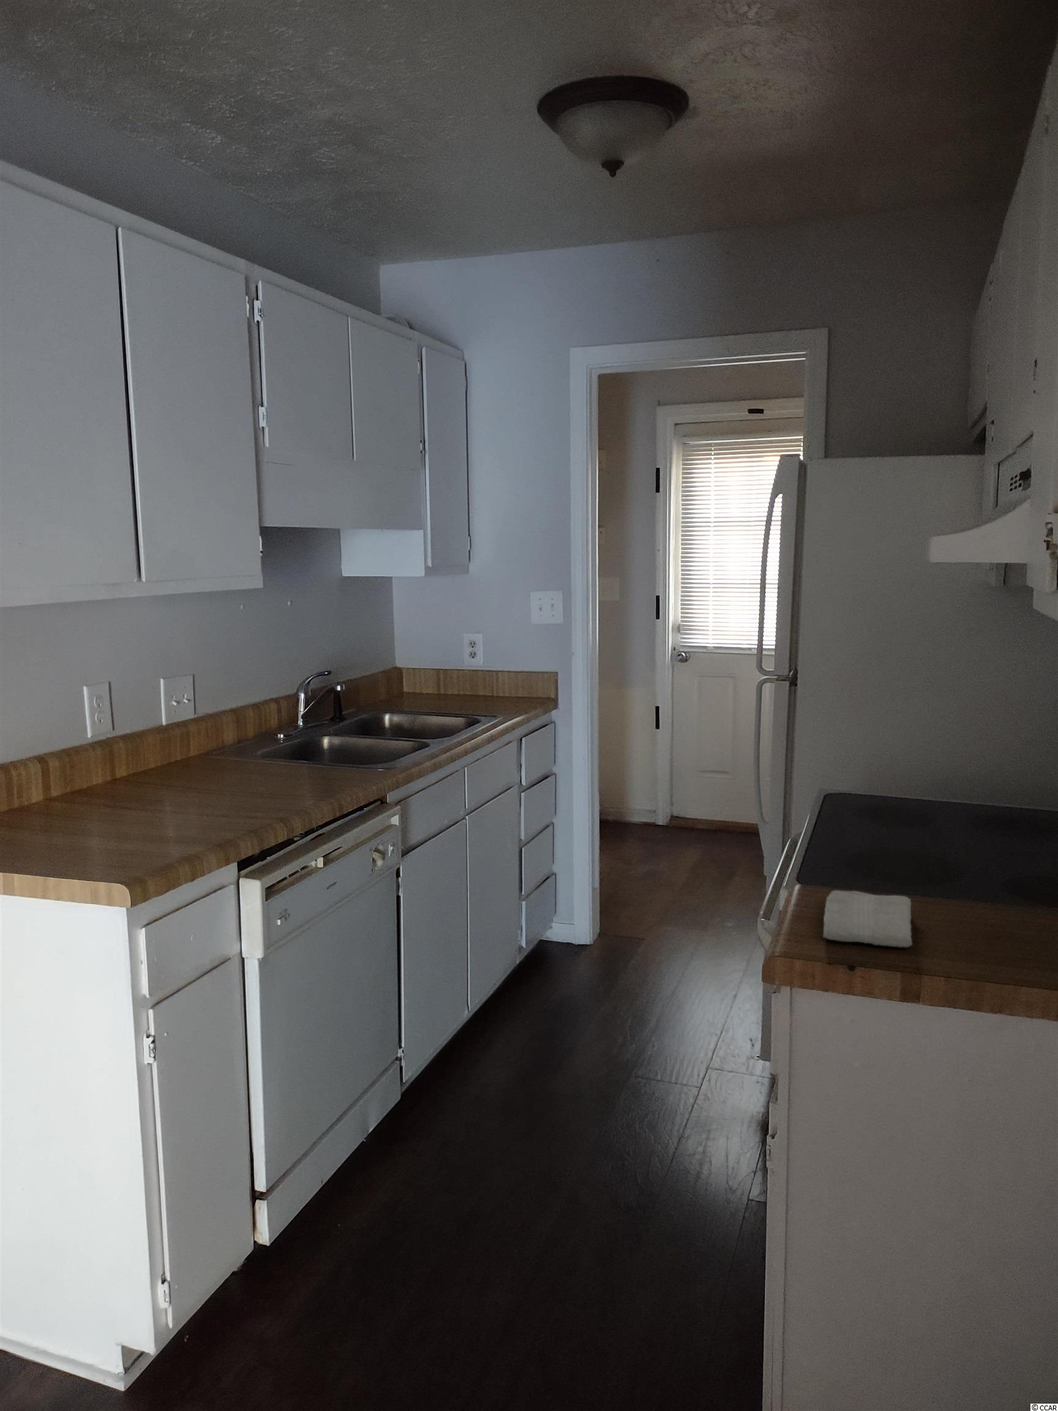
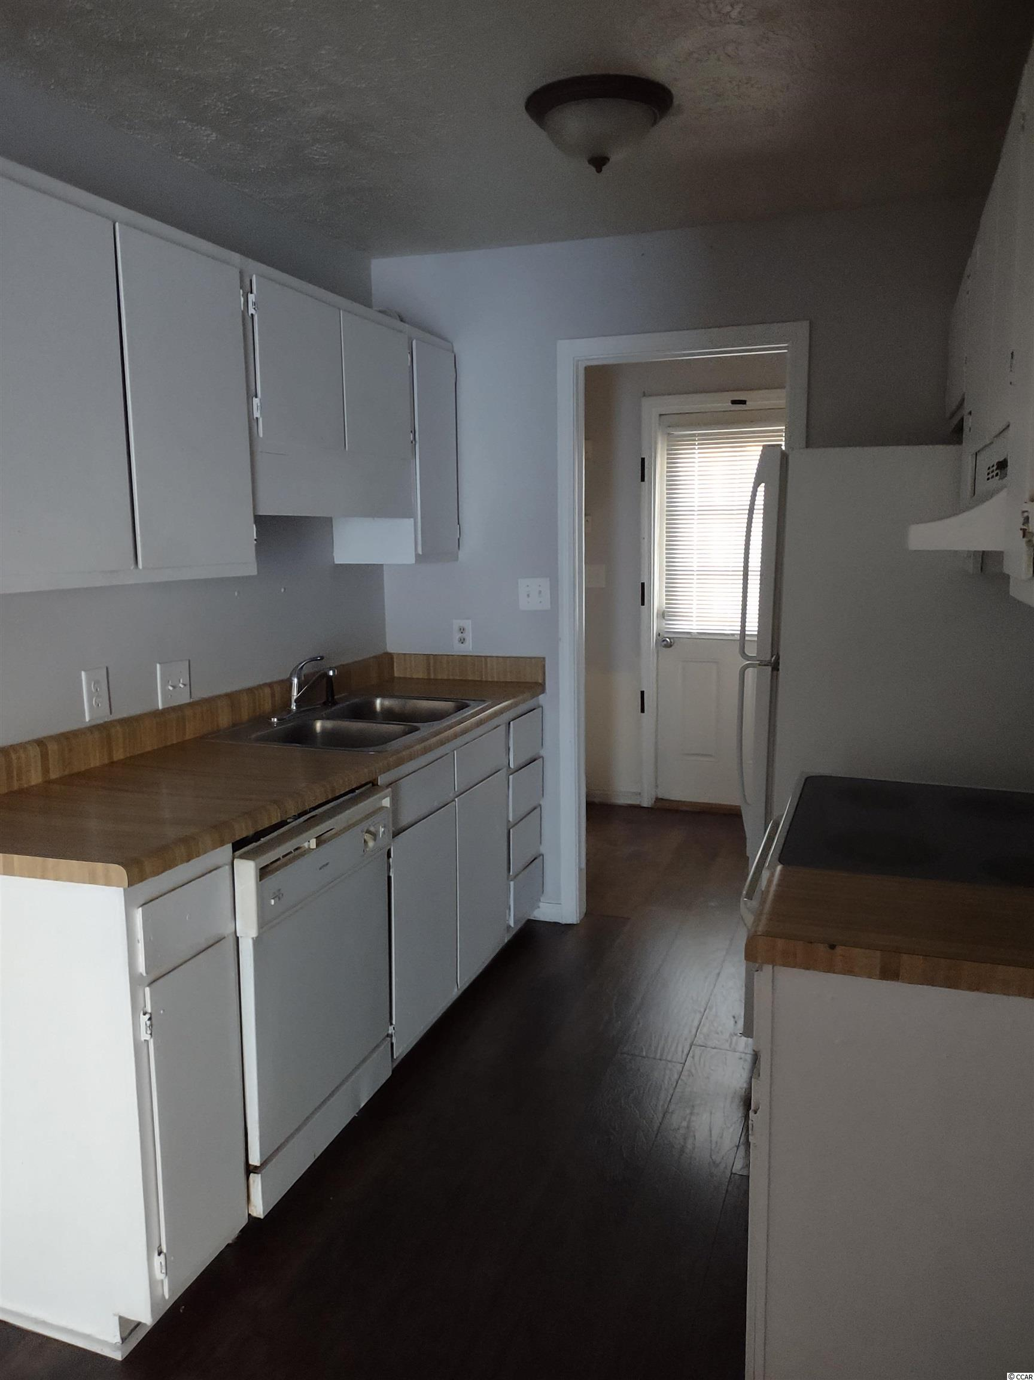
- washcloth (868, 915)
